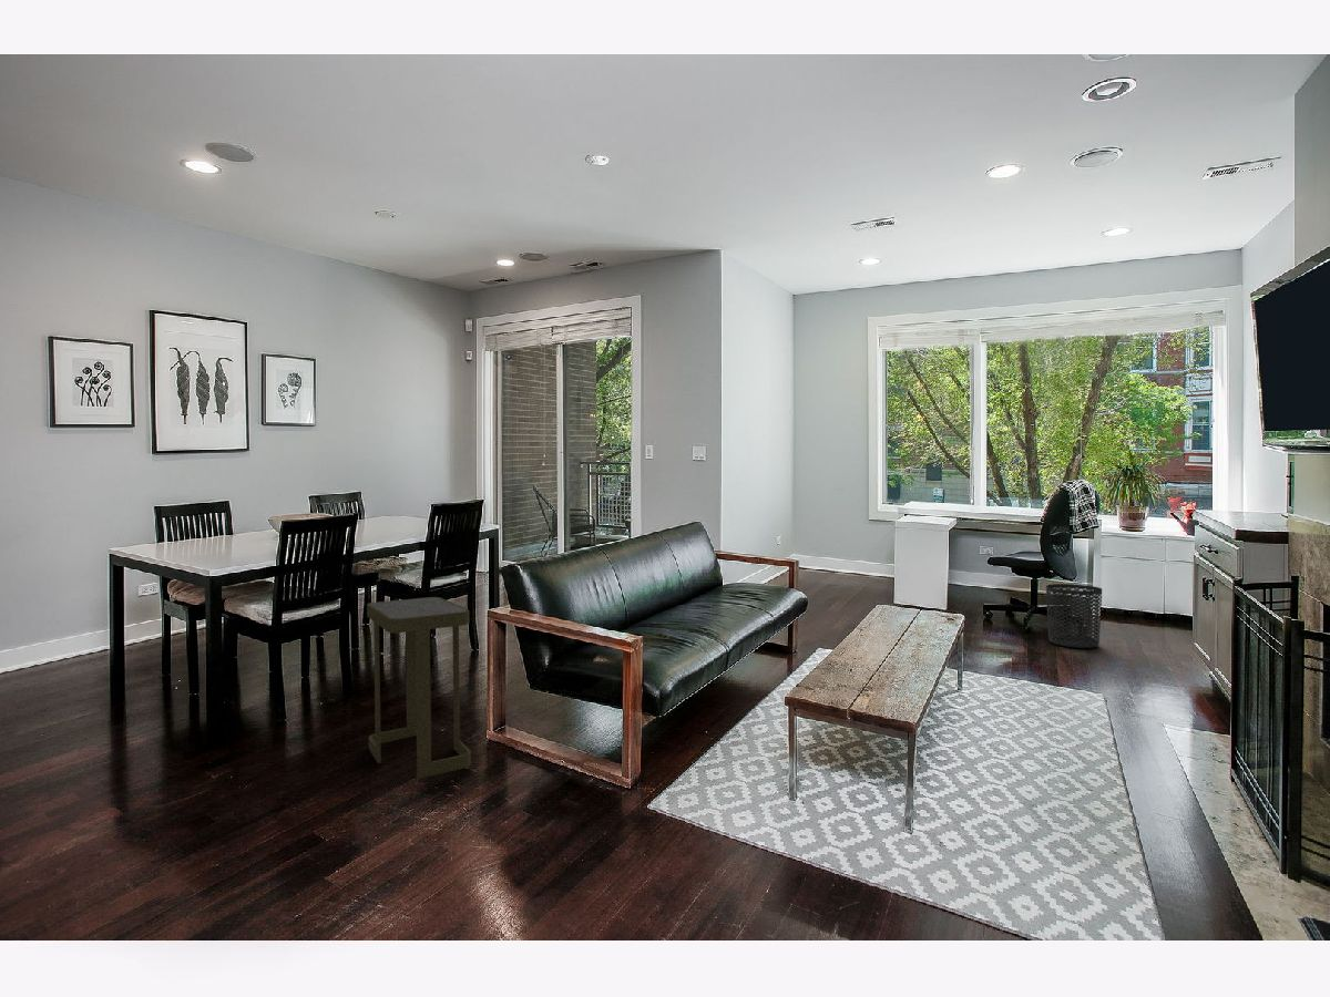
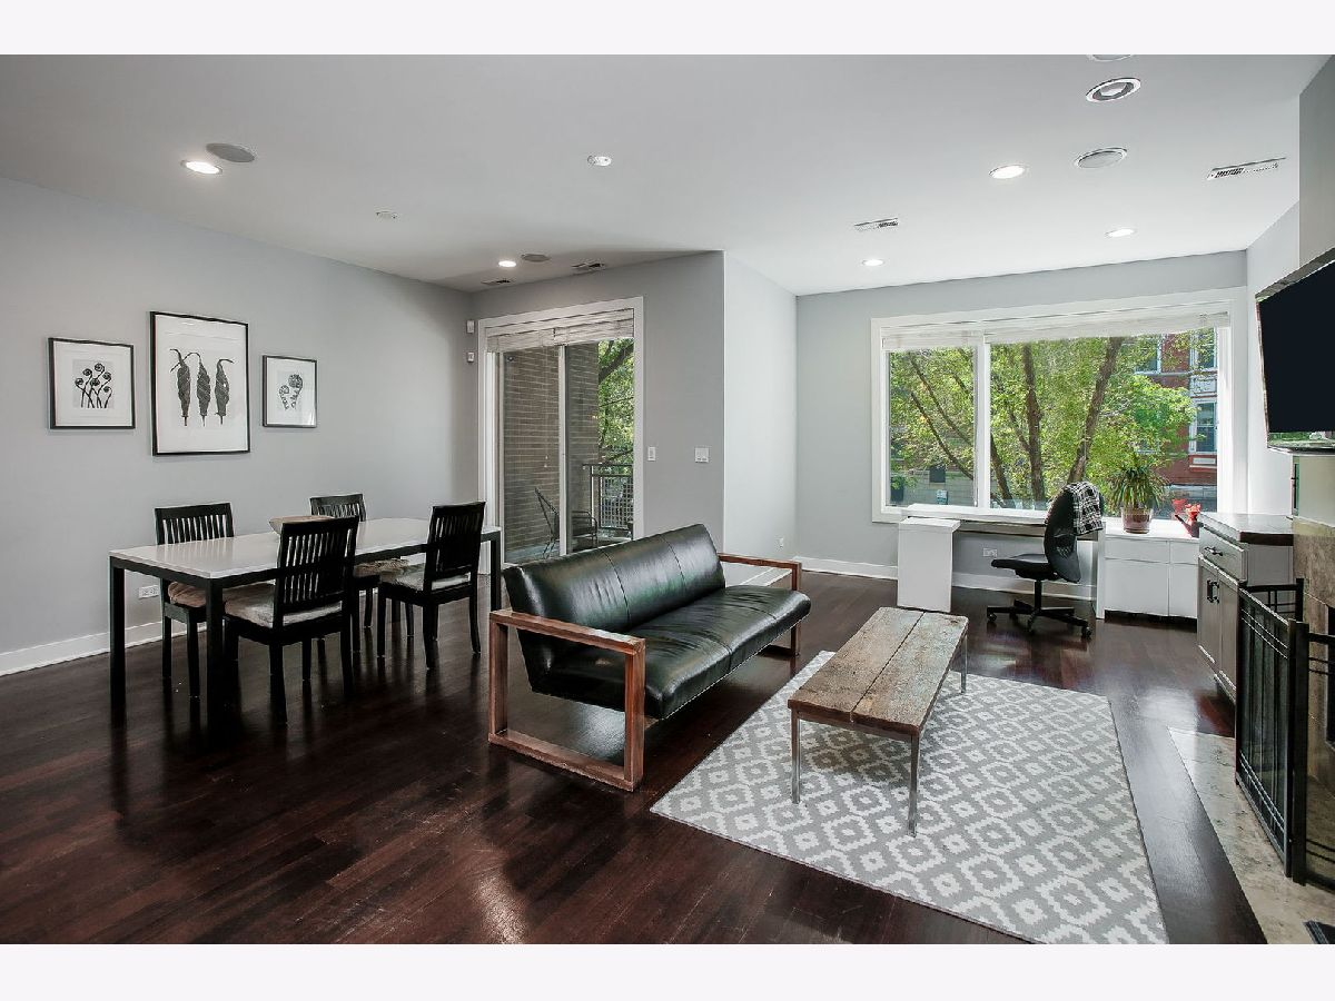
- waste bin (1073, 616)
- side table (417, 681)
